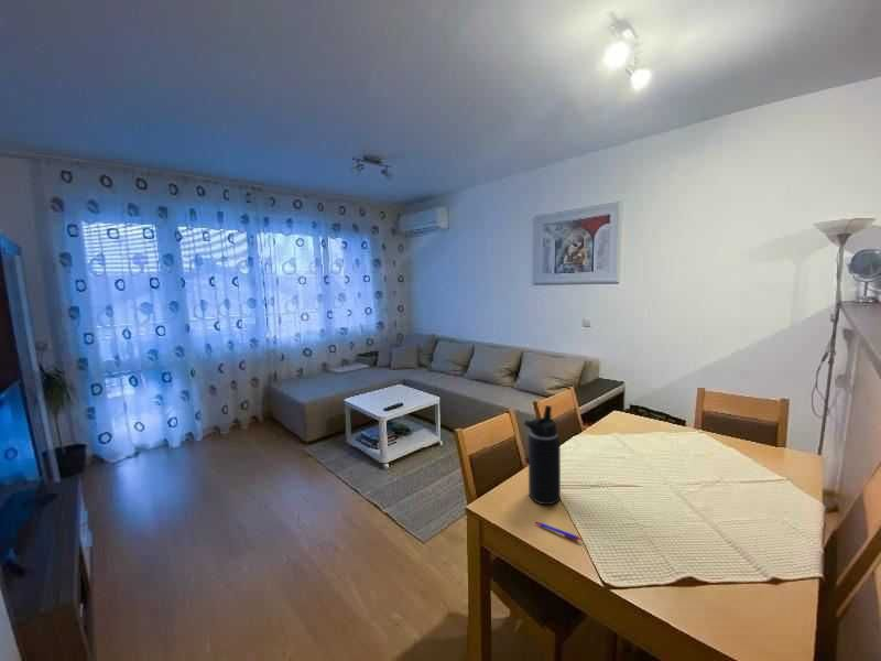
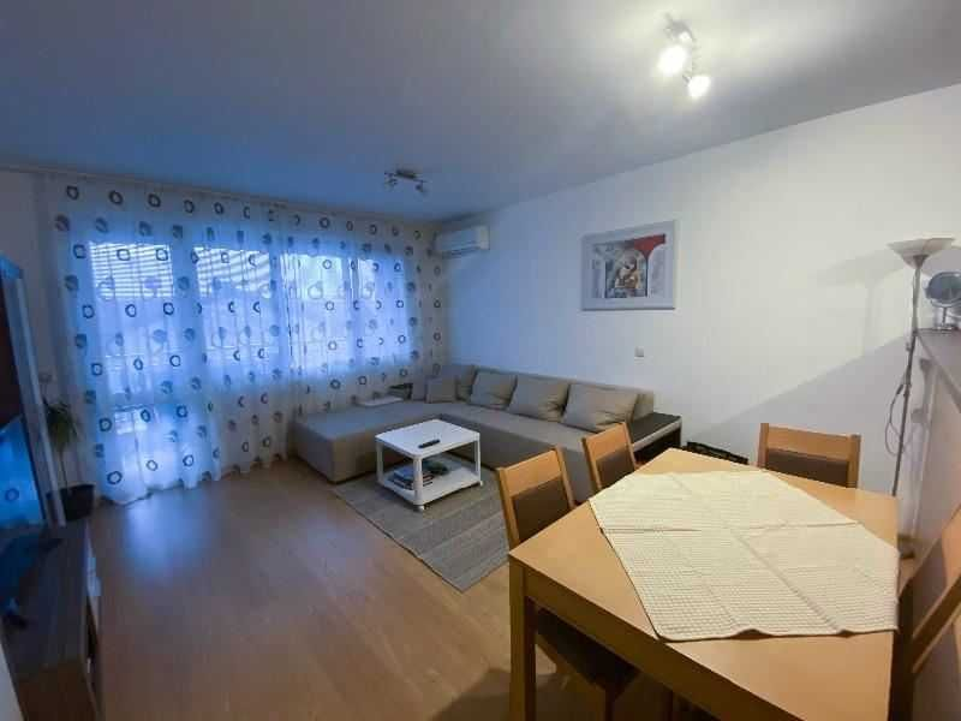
- pen (556, 530)
- water bottle (541, 454)
